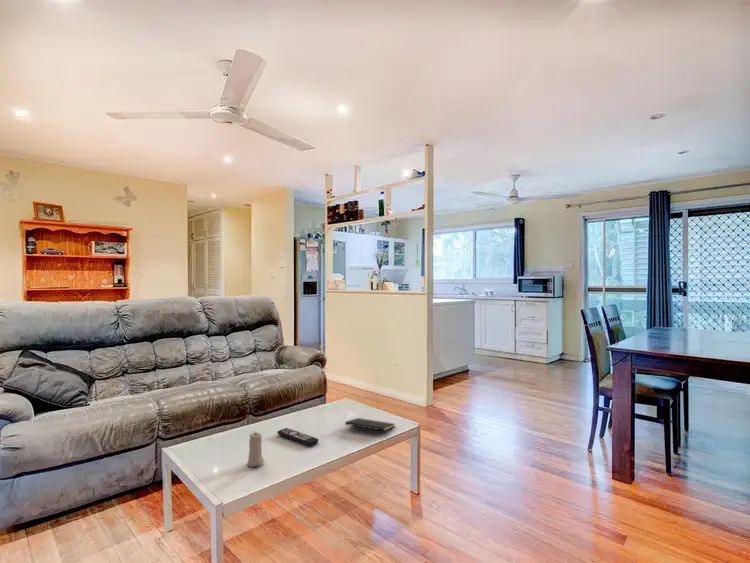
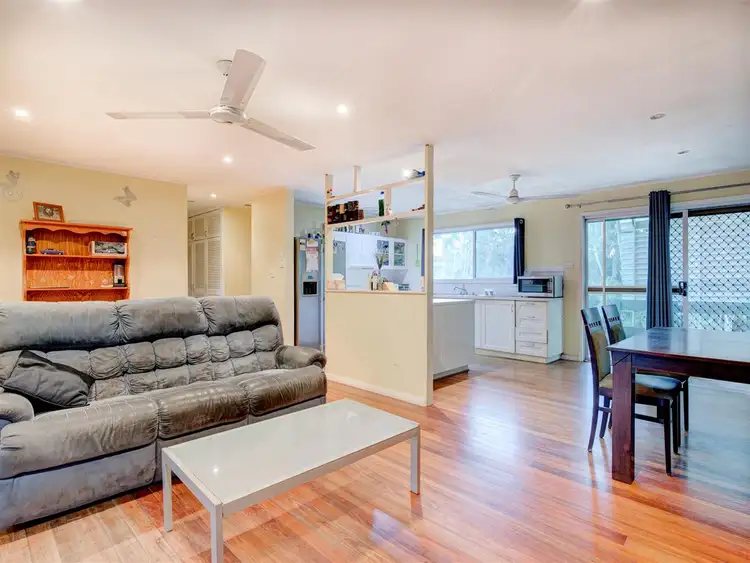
- remote control (297, 436)
- notepad (370, 424)
- candle (255, 447)
